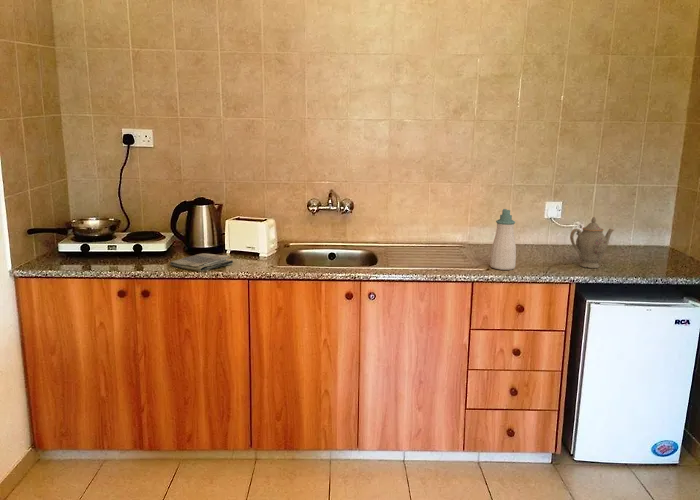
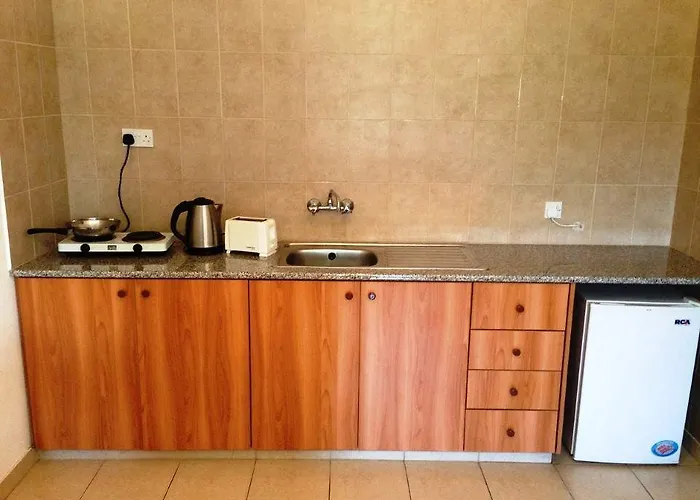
- dish towel (202, 261)
- soap bottle (504, 239)
- chinaware (591, 241)
